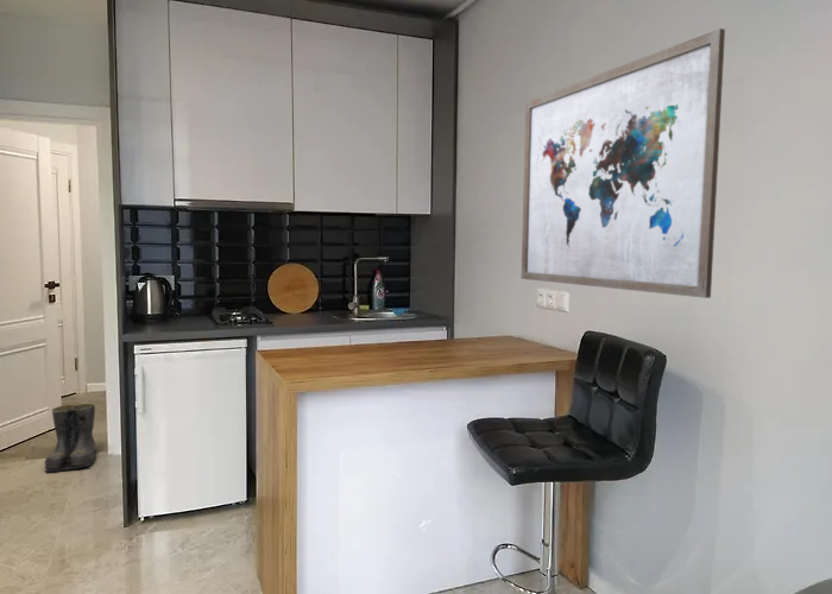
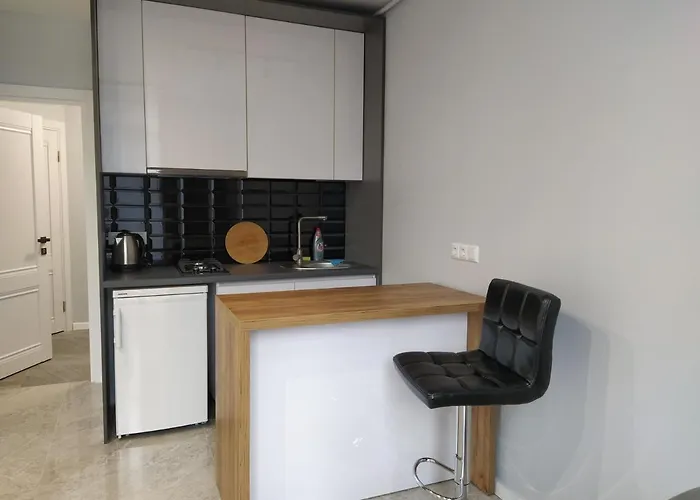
- boots (71, 435)
- wall art (600, 181)
